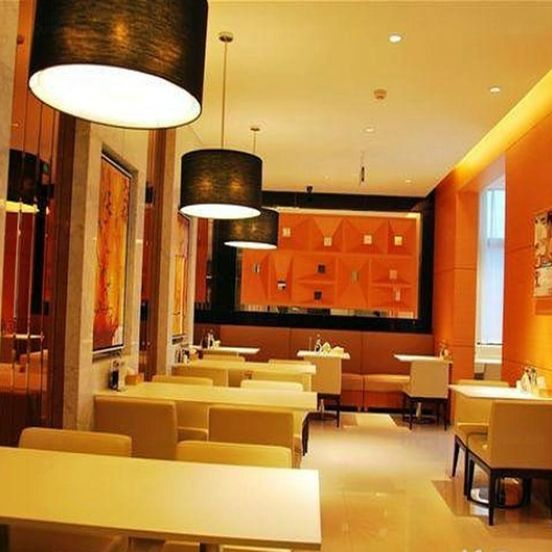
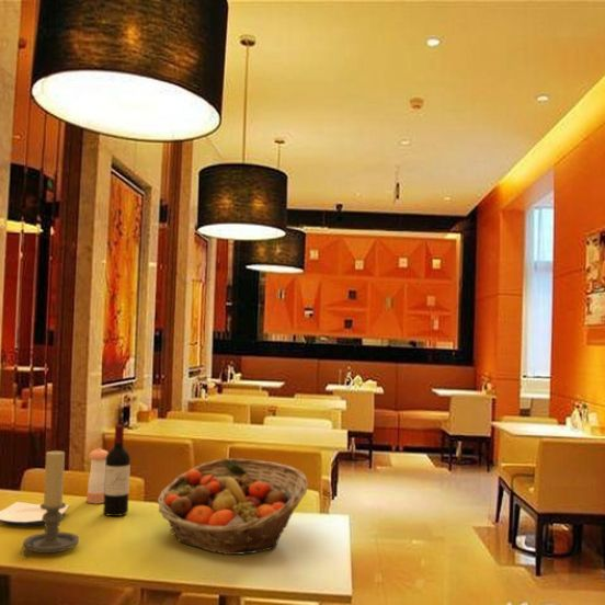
+ plate (30, 514)
+ fruit basket (231, 503)
+ pepper shaker (98, 473)
+ wine bottle (117, 469)
+ candle holder (48, 500)
